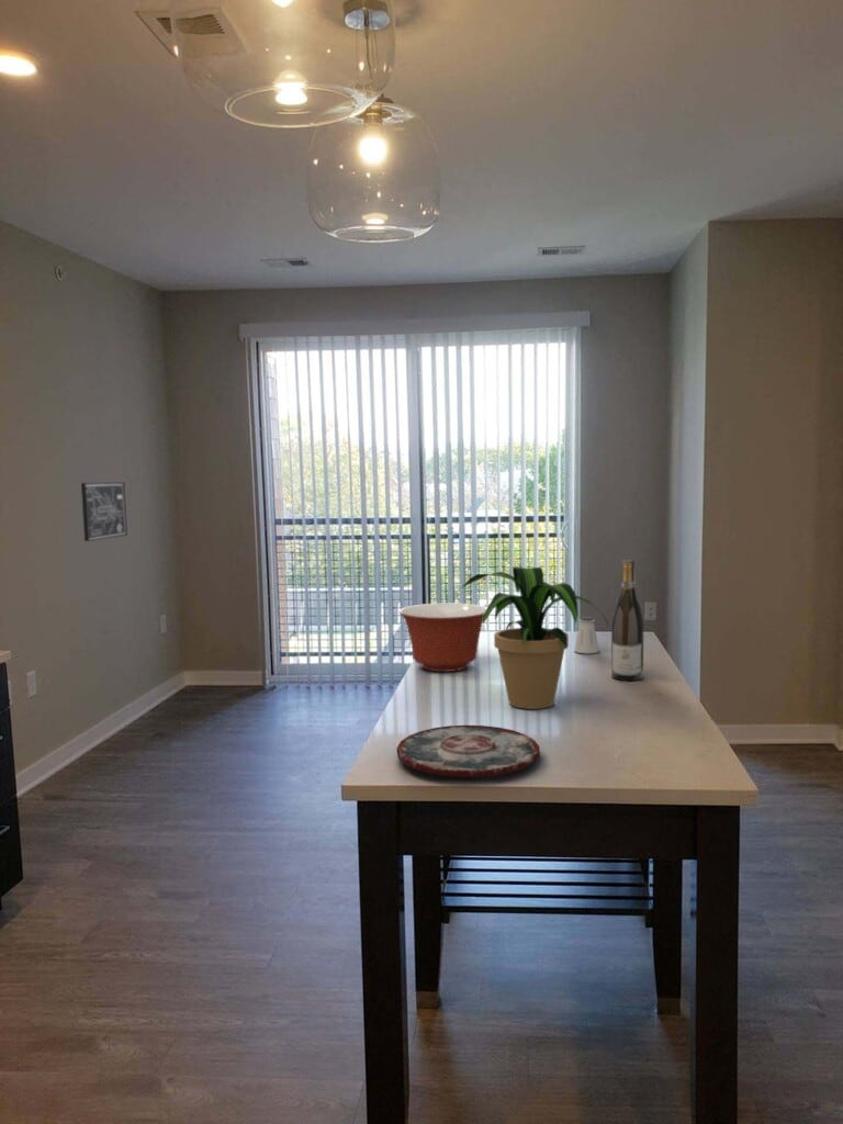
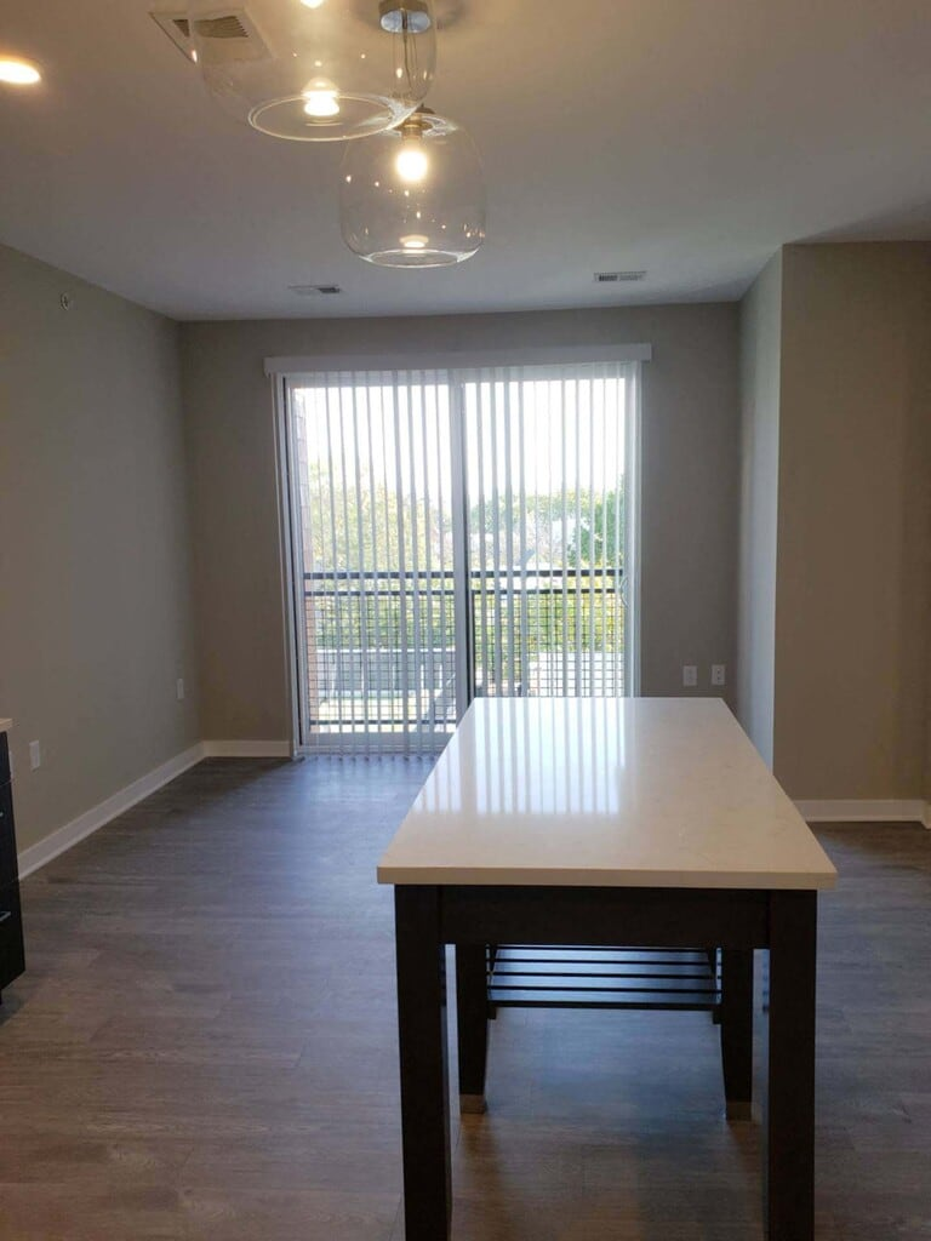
- saltshaker (586, 633)
- wine bottle (627, 619)
- potted plant (530, 637)
- wall art (105, 510)
- plate (468, 750)
- mixing bowl (445, 638)
